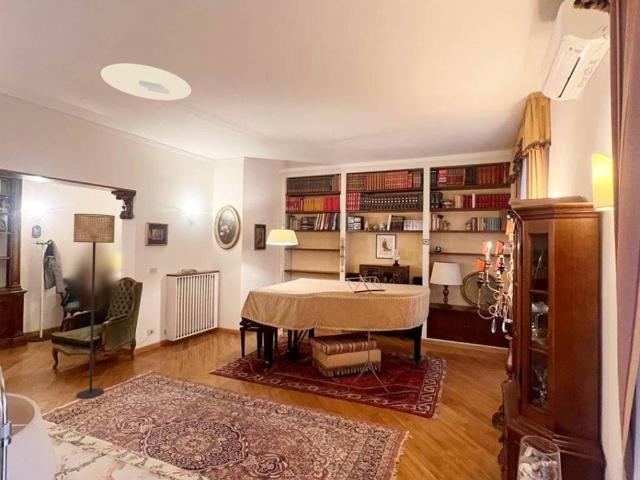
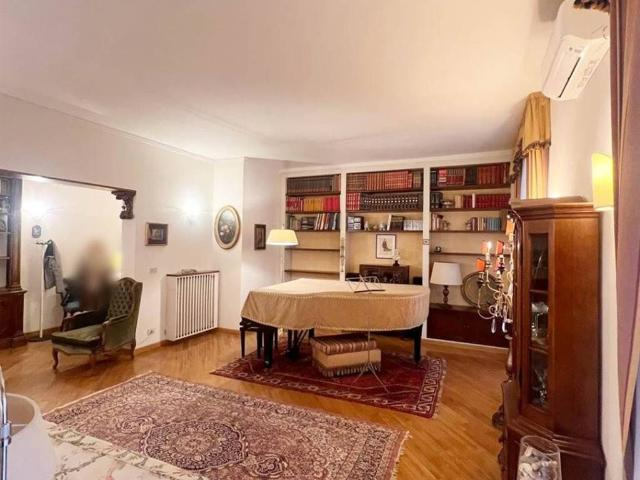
- ceiling light (148, 80)
- floor lamp (92, 304)
